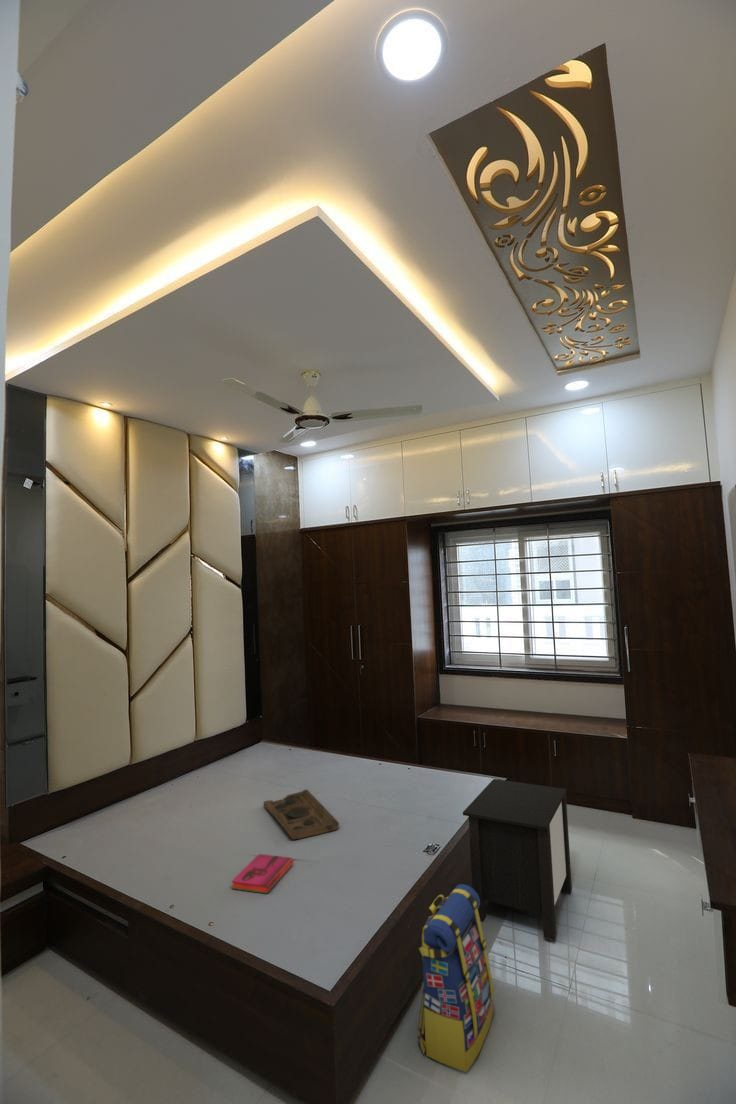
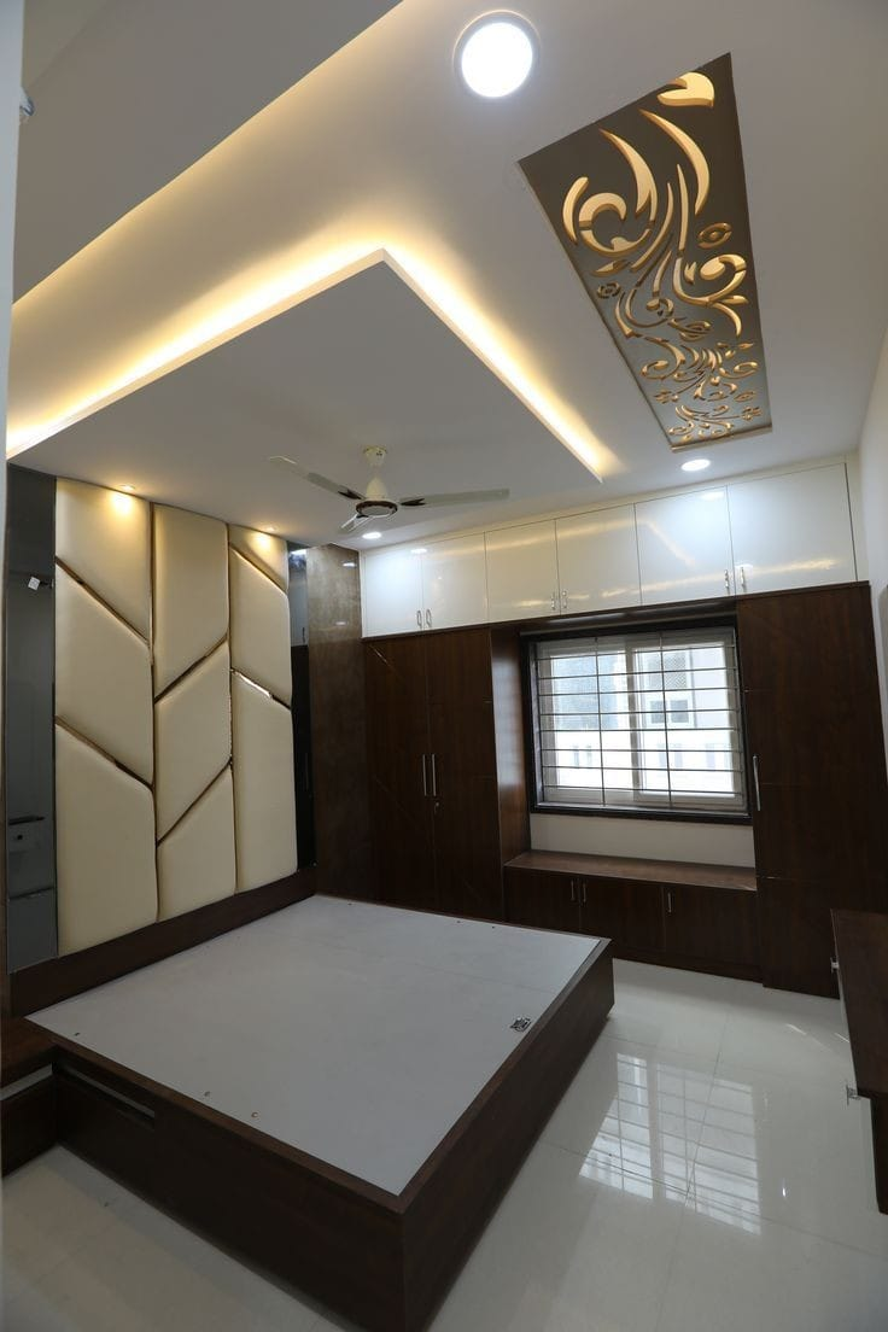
- decorative tray (299, 812)
- backpack (453, 966)
- hardback book (263, 872)
- nightstand (519, 851)
